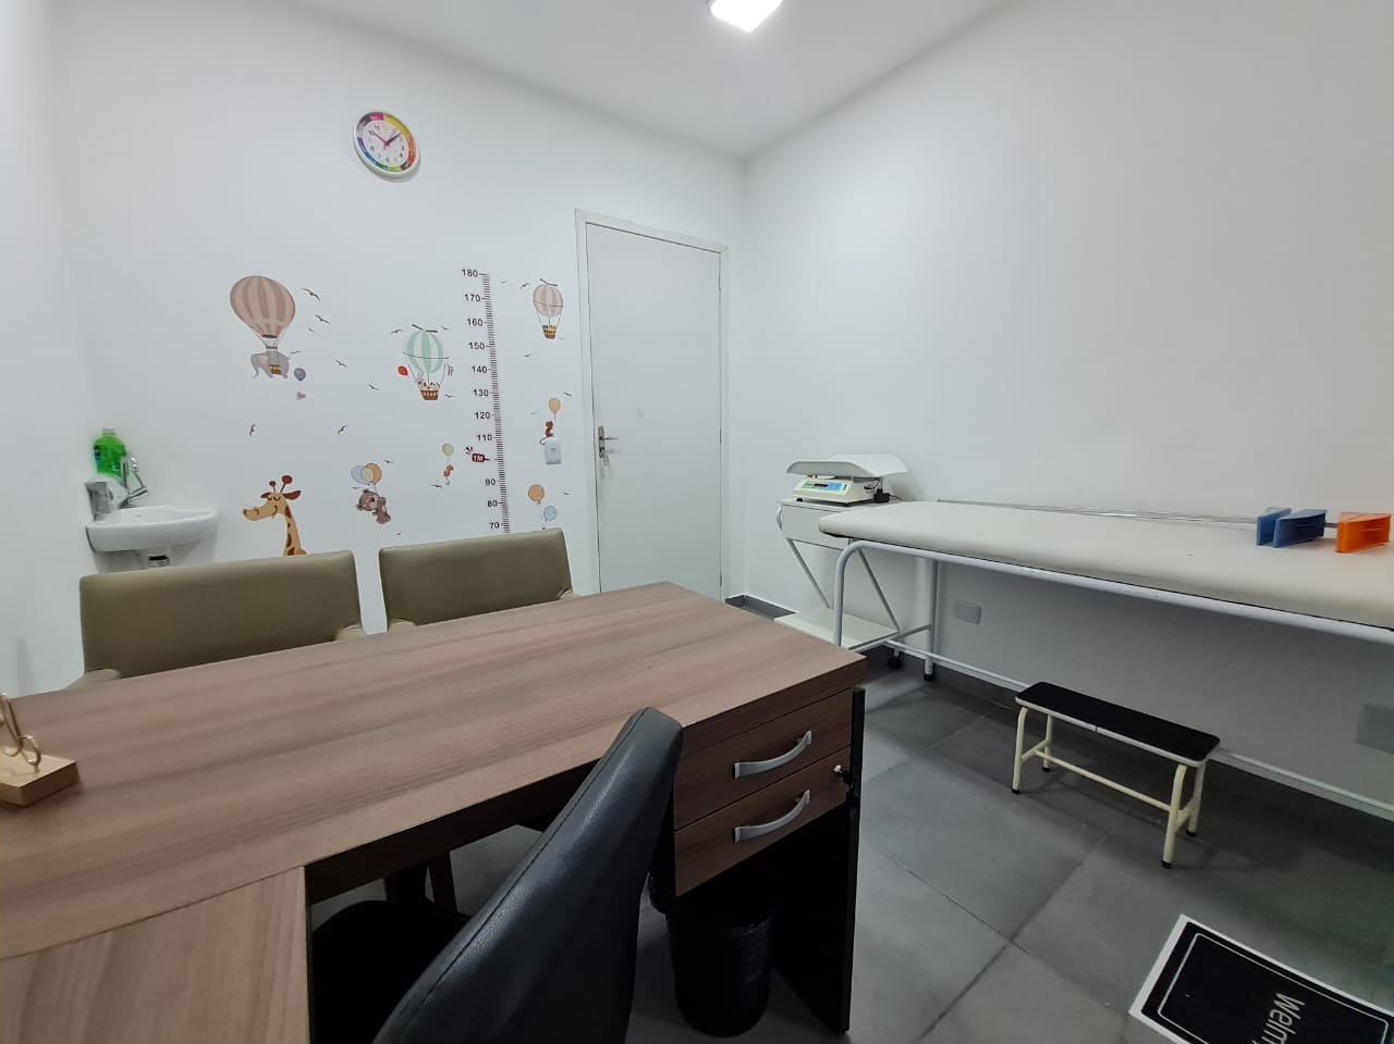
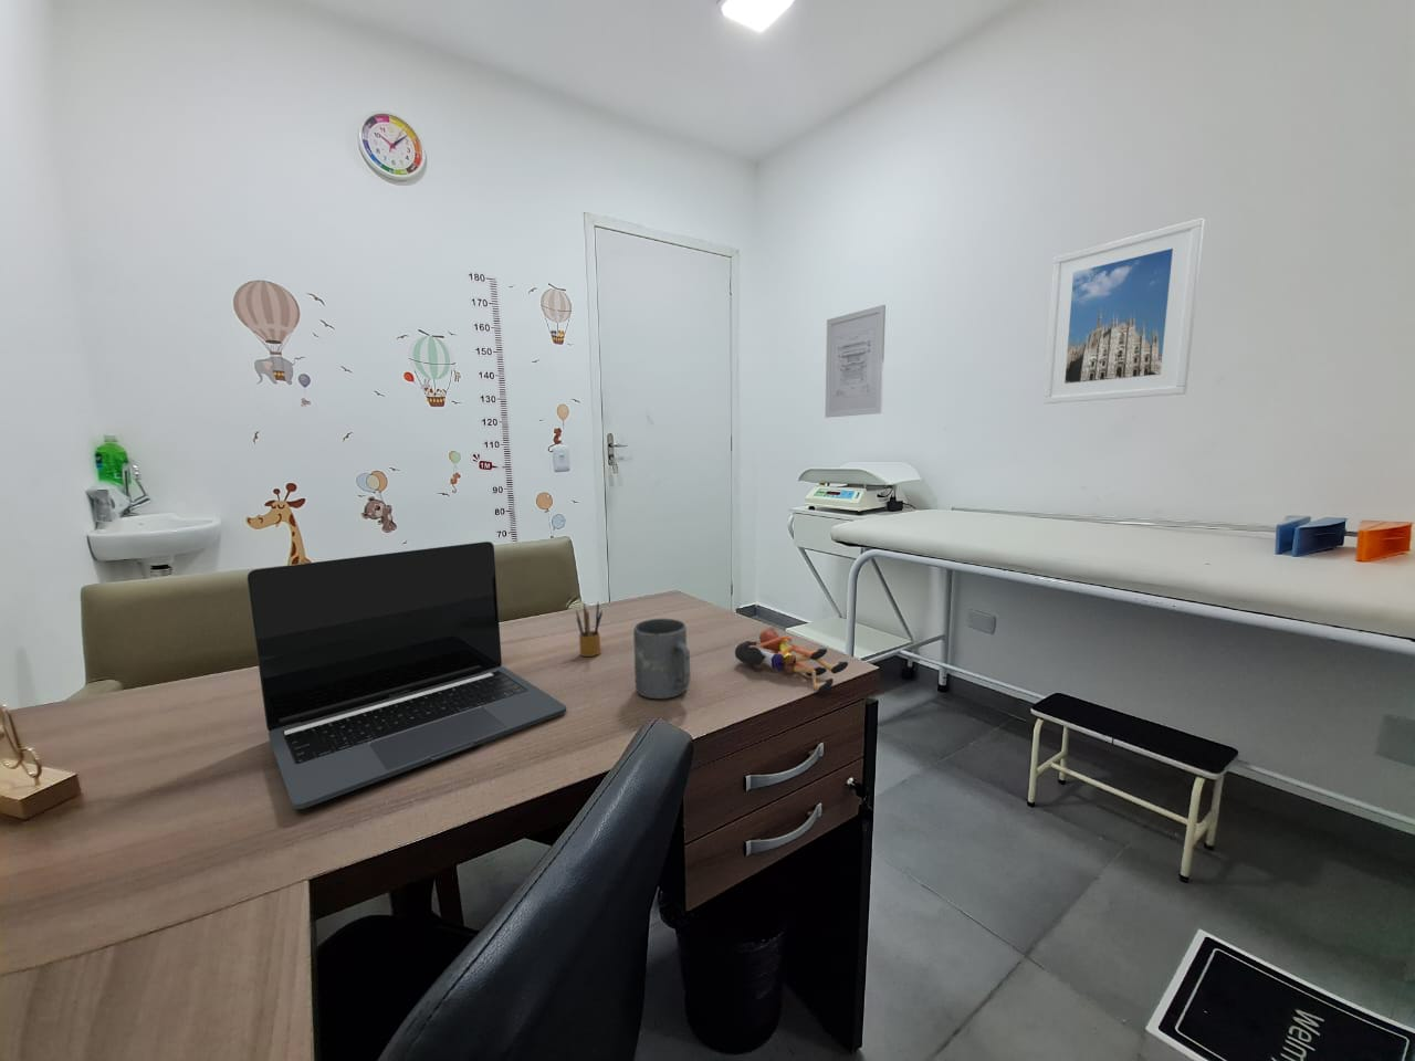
+ wall art (853, 364)
+ action figure (785, 656)
+ mug (665, 660)
+ laptop (416, 645)
+ pencil box (589, 629)
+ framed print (1115, 321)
